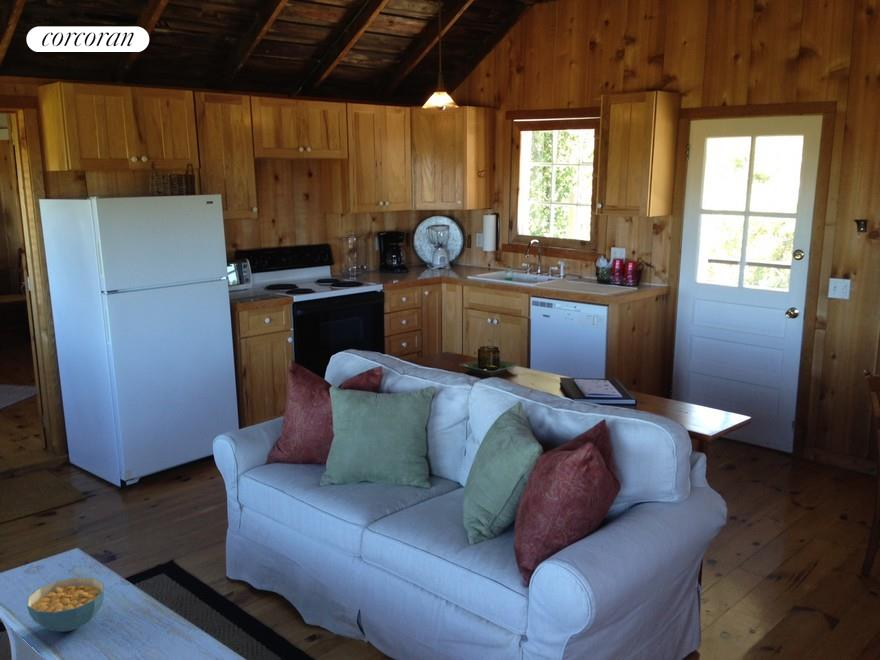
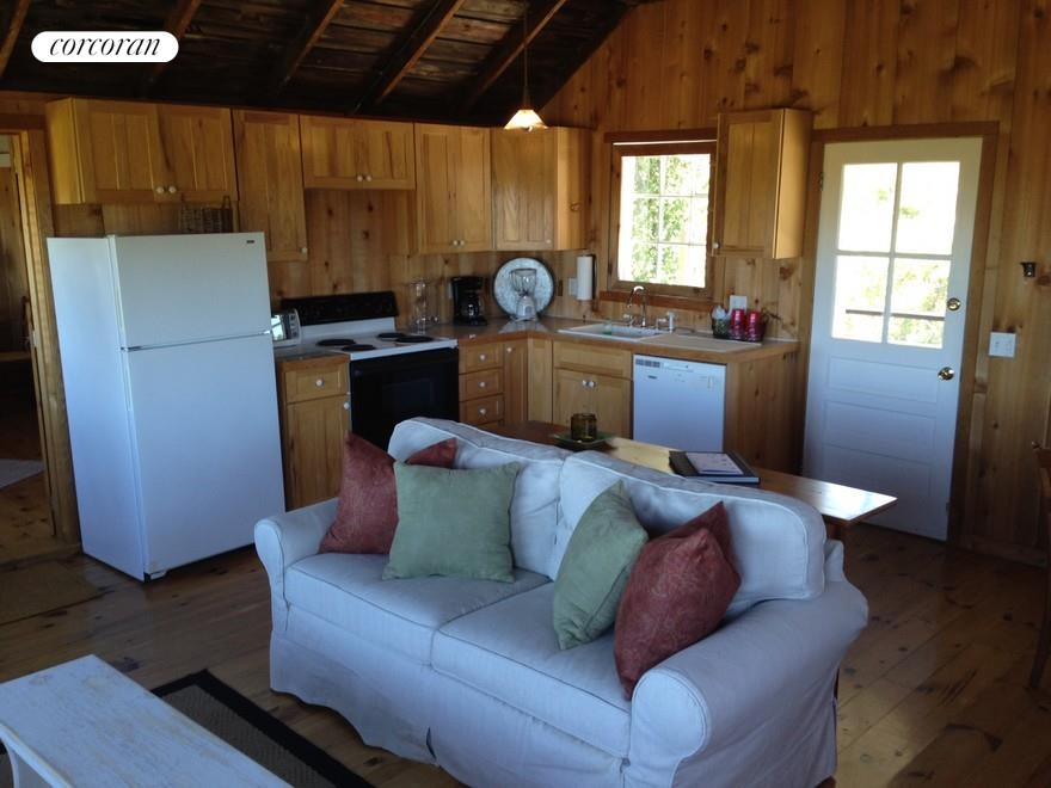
- cereal bowl (67, 610)
